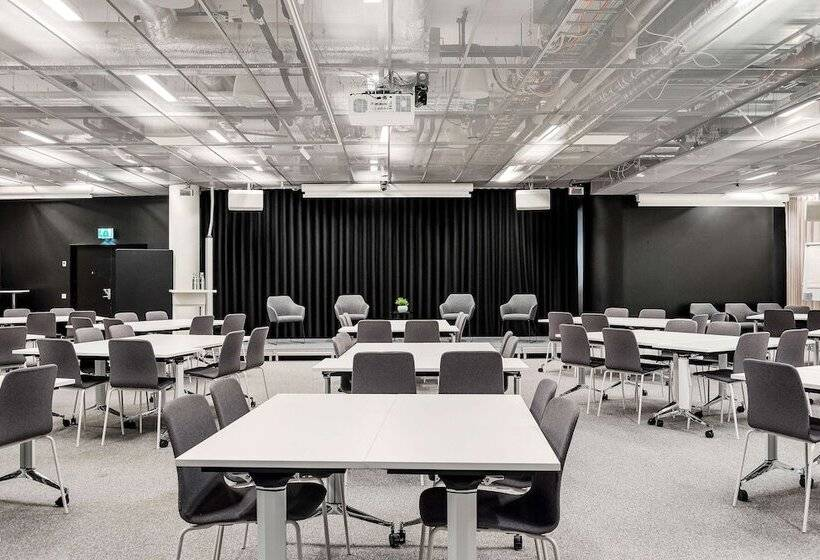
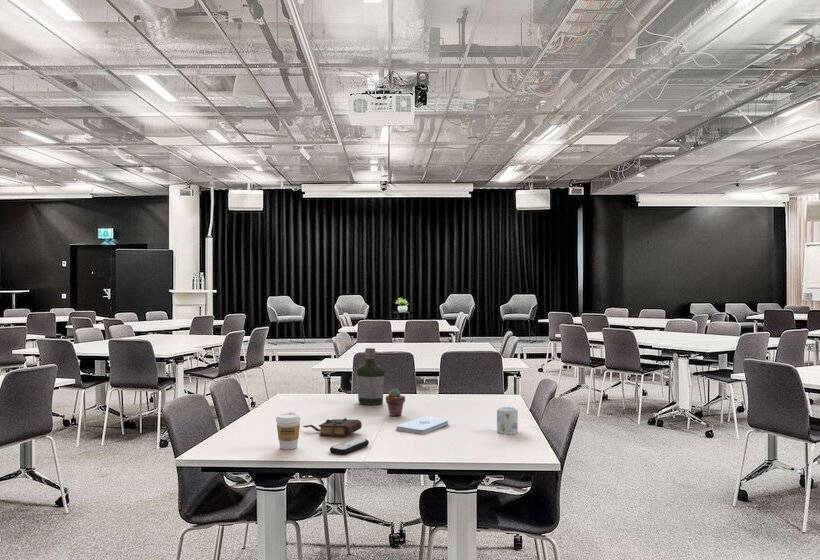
+ remote control (350, 445)
+ notepad (423, 424)
+ book (328, 426)
+ potted succulent (395, 401)
+ bottle (370, 375)
+ mug (509, 419)
+ coffee cup (288, 430)
